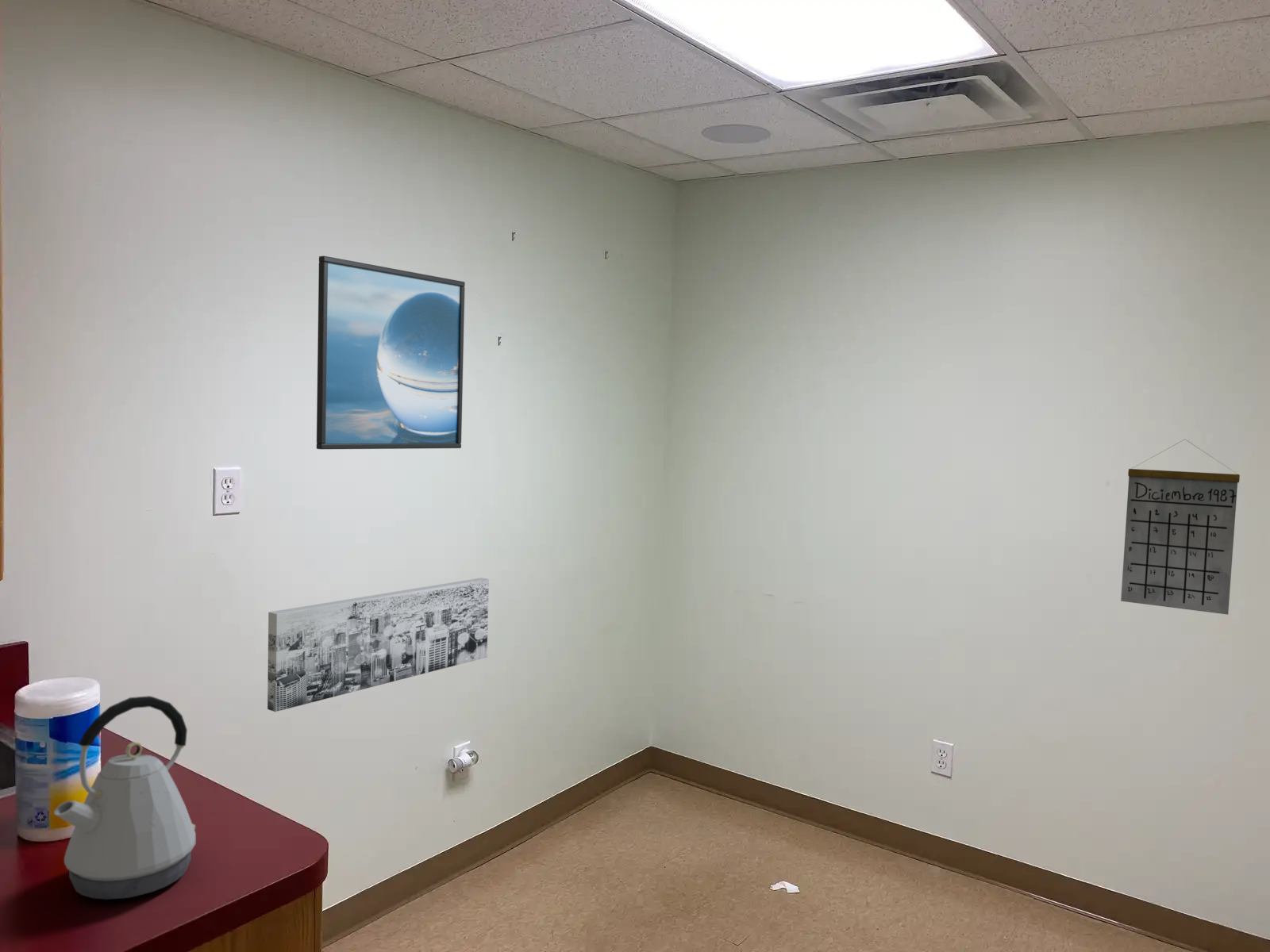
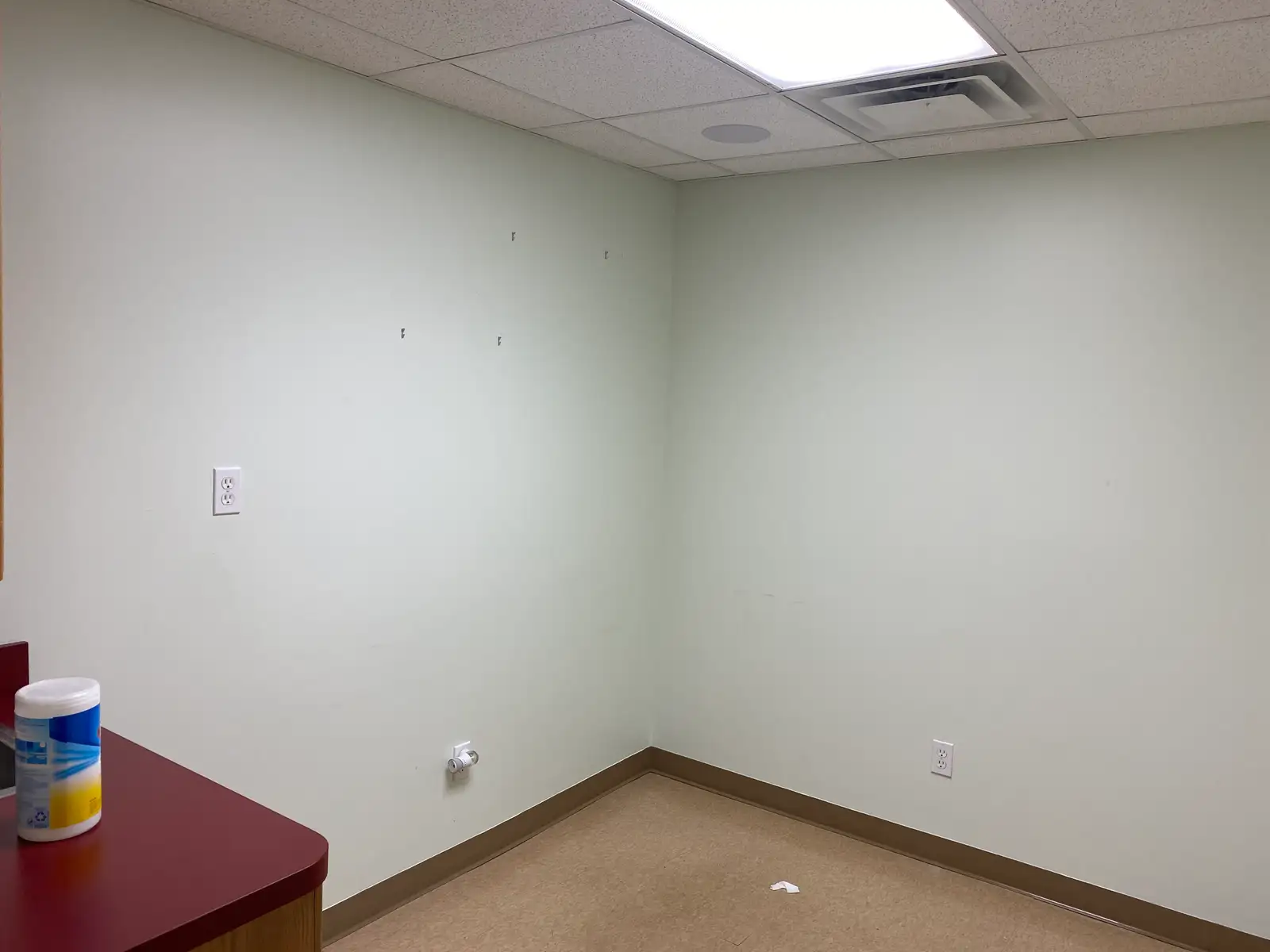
- kettle (128, 789)
- wall art (390, 637)
- calendar (1179, 524)
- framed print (395, 359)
